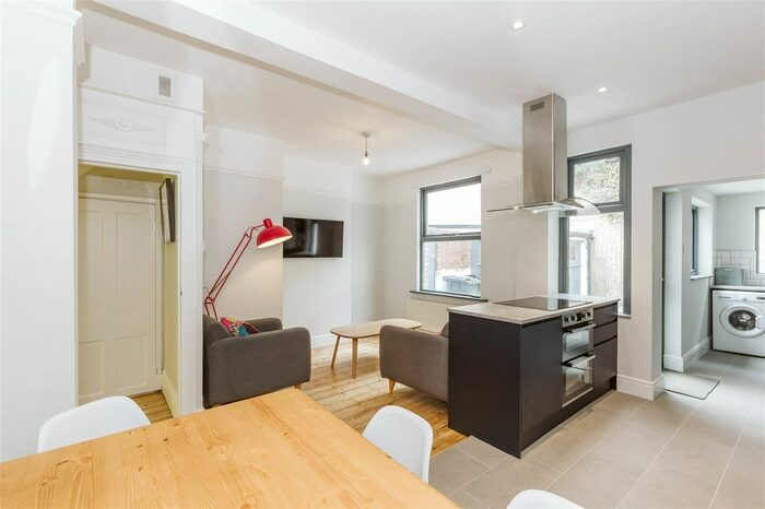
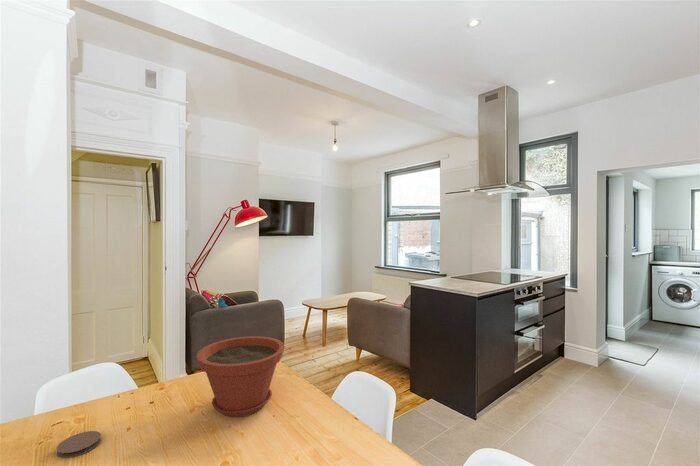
+ coaster (79, 443)
+ plant pot (242, 376)
